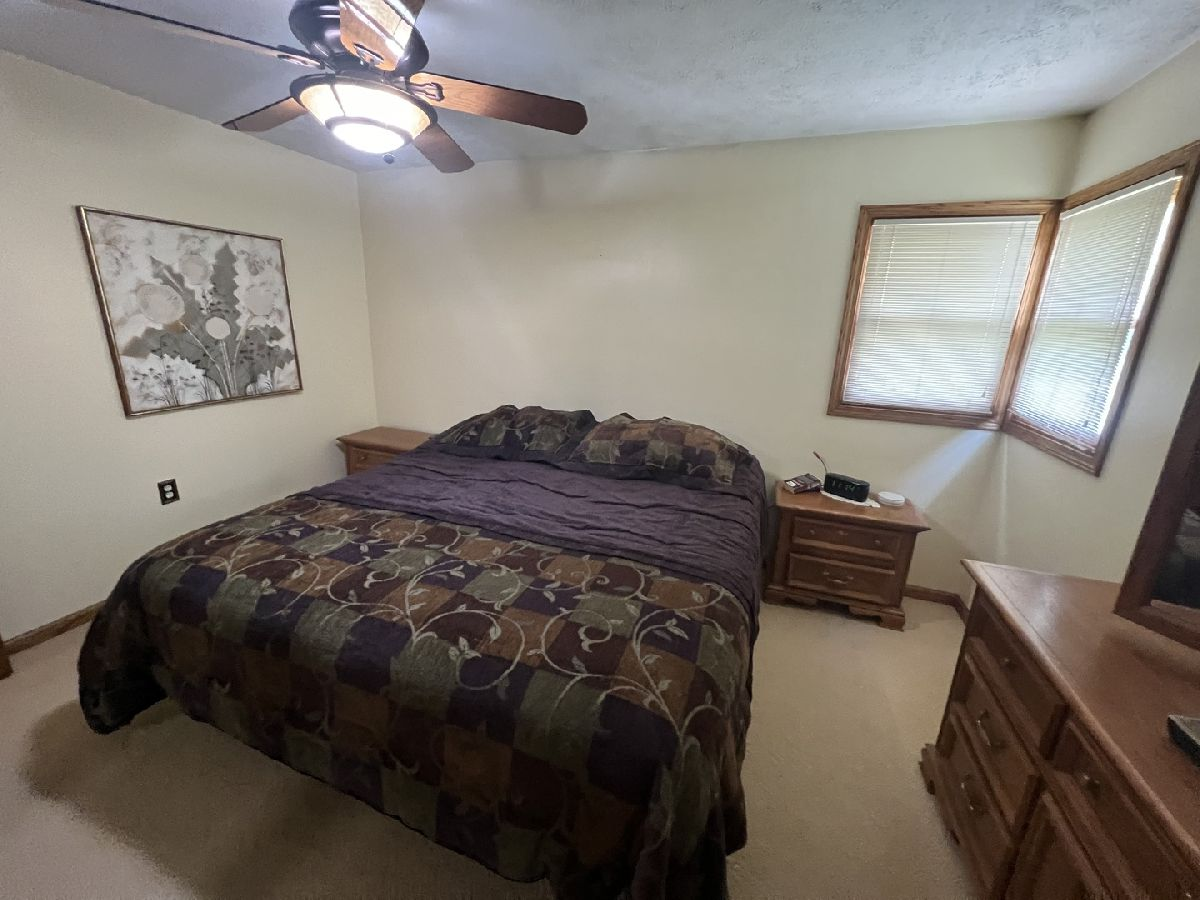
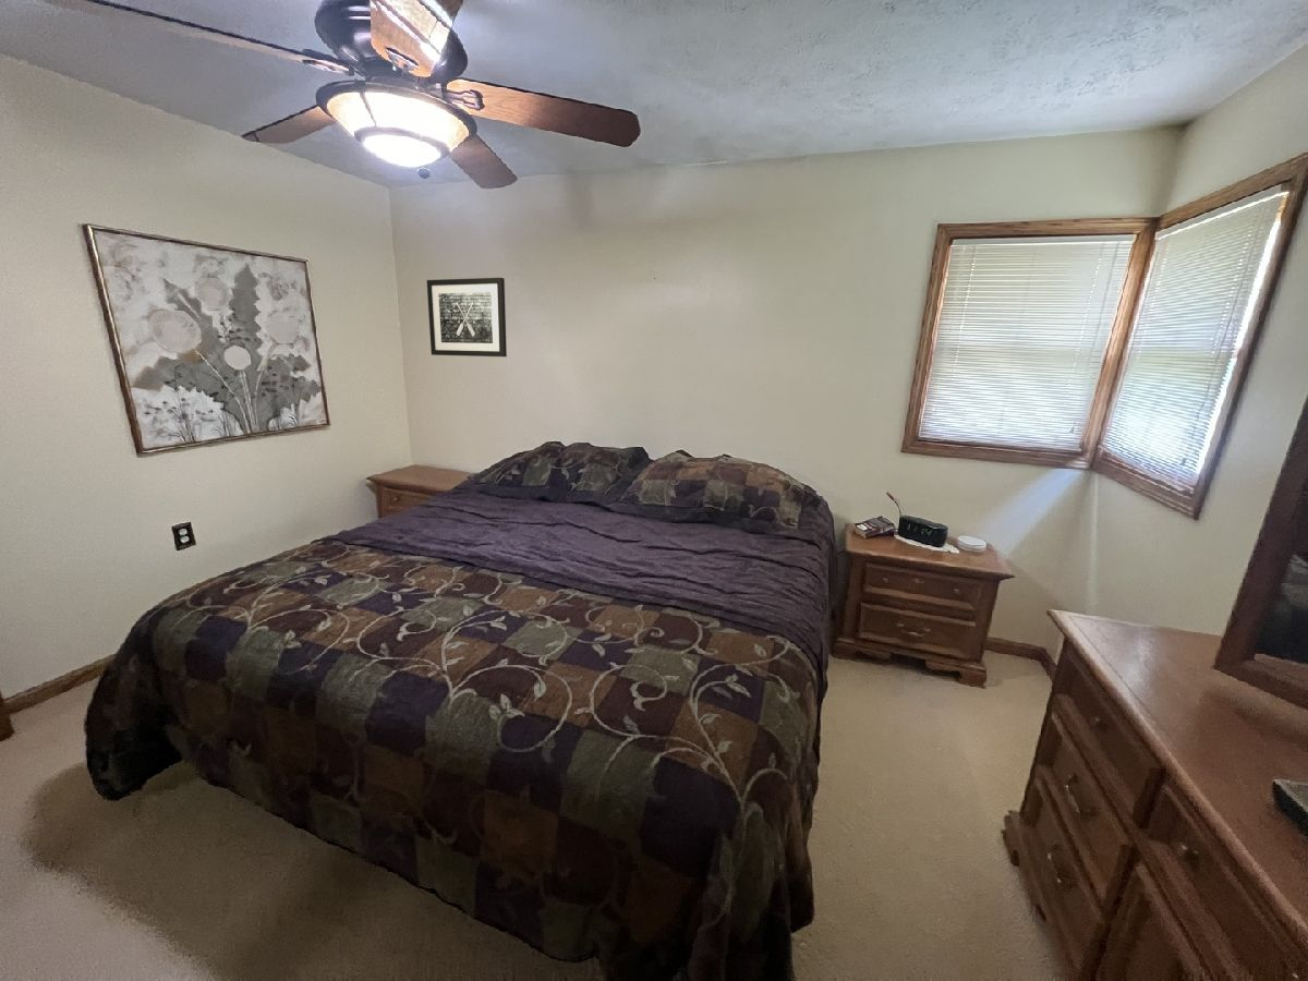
+ wall art (465, 317)
